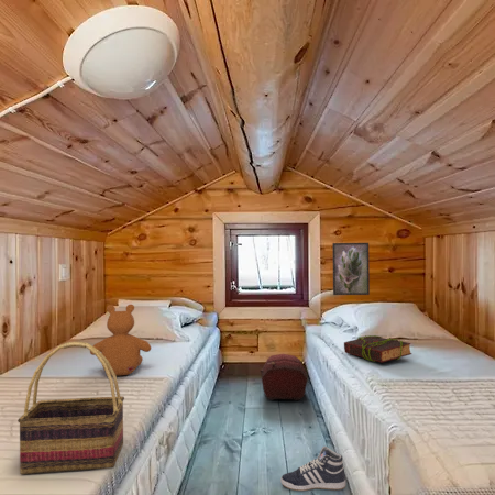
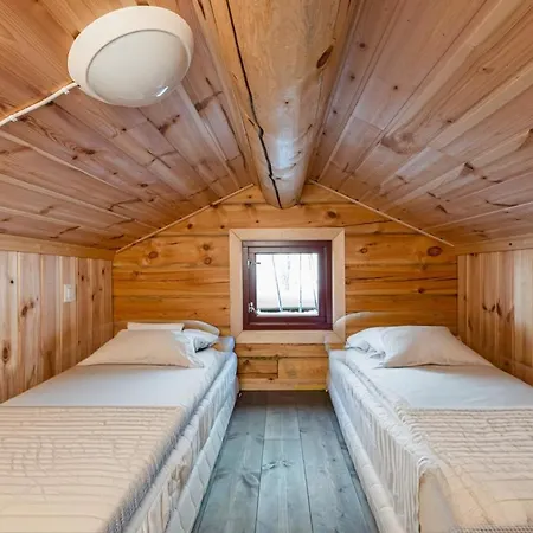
- woven basket (75, 399)
- teddy bear (122, 337)
- sneaker (312, 468)
- book (376, 346)
- backpack (283, 373)
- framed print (351, 268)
